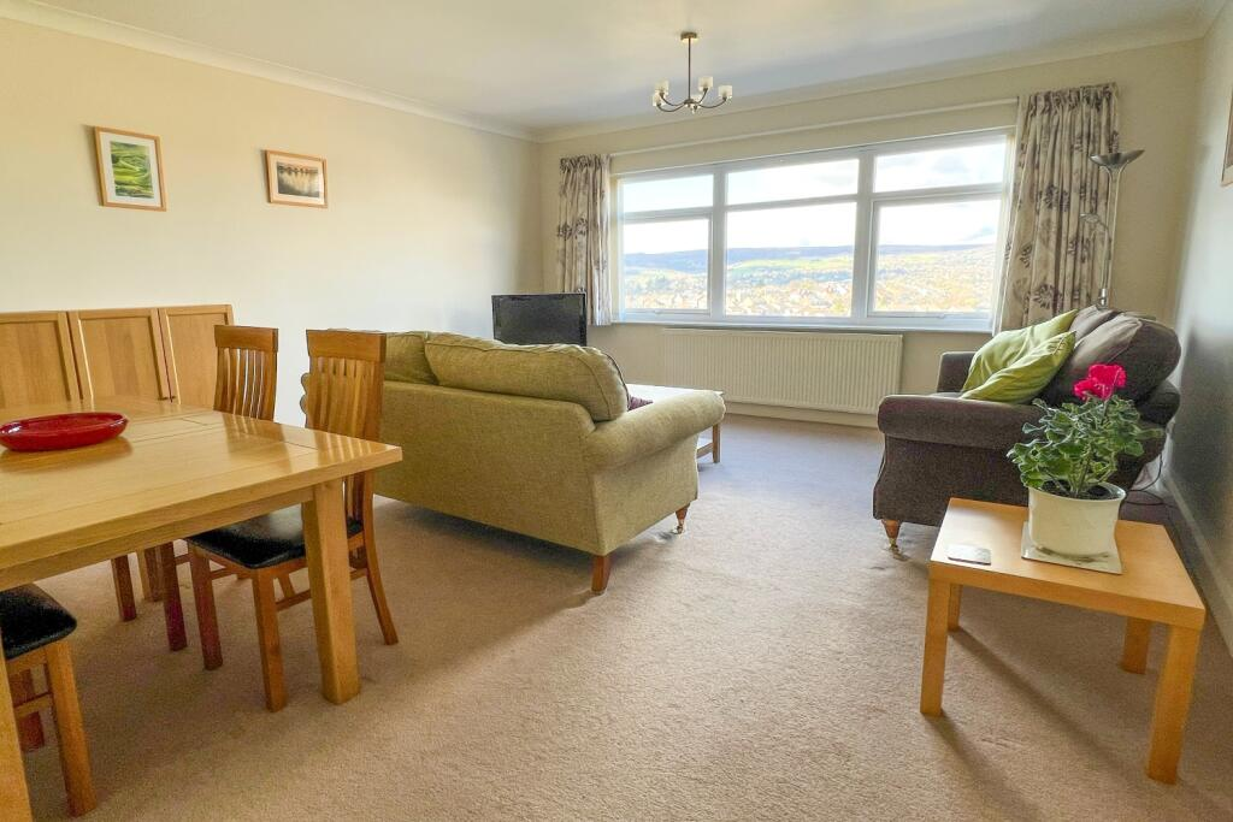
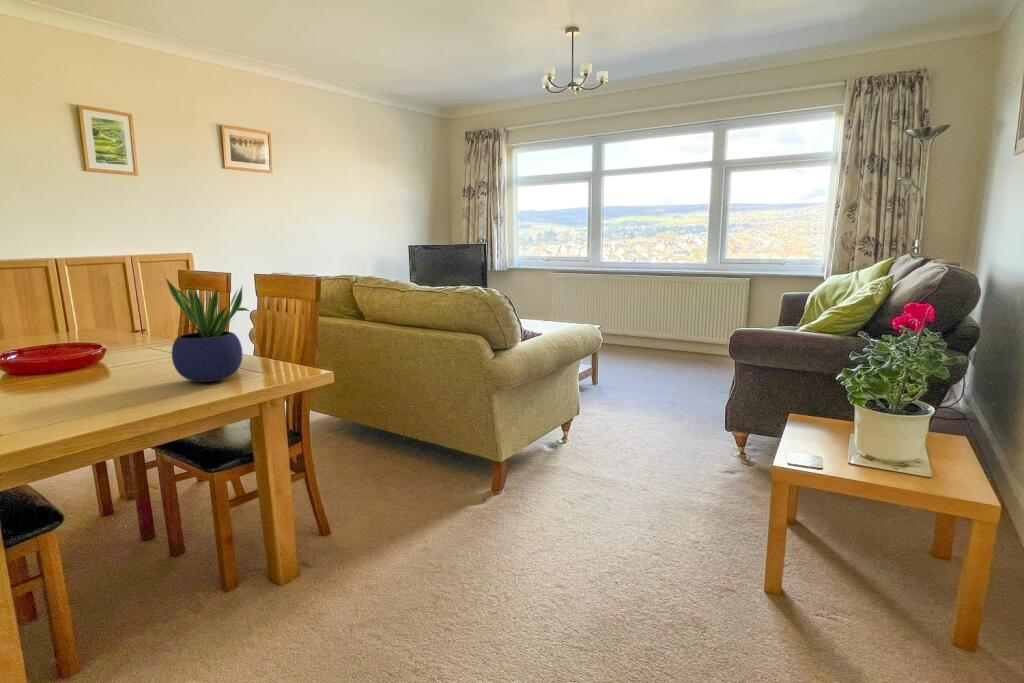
+ potted plant (208, 328)
